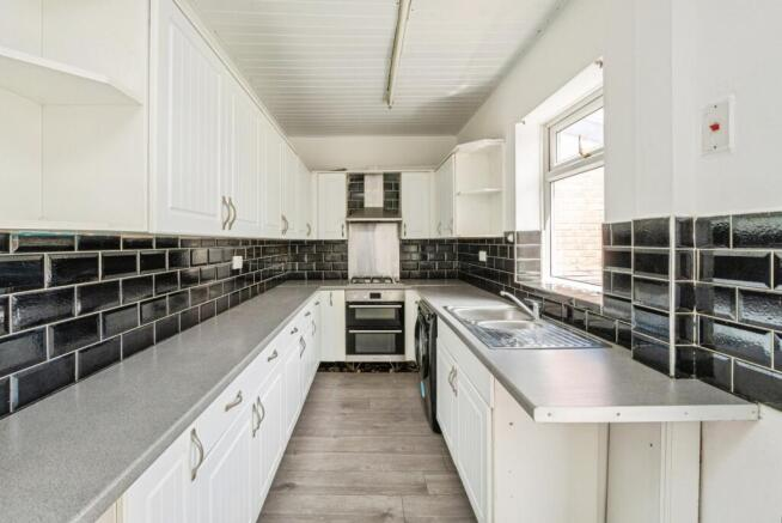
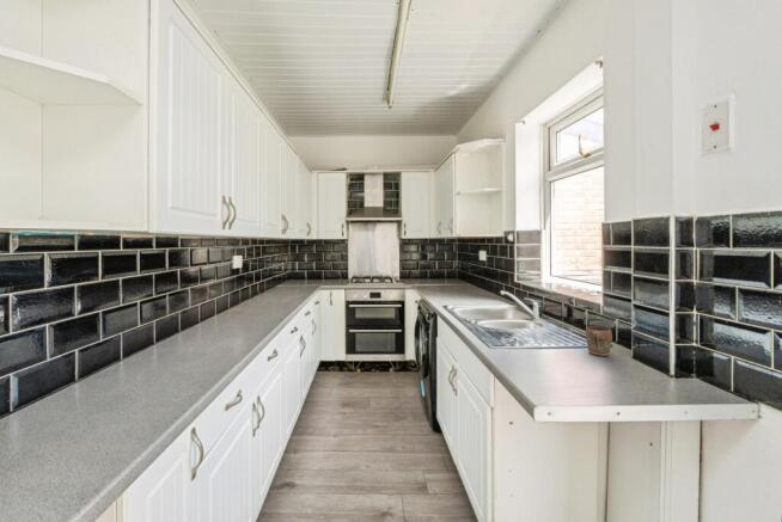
+ mug (597, 340)
